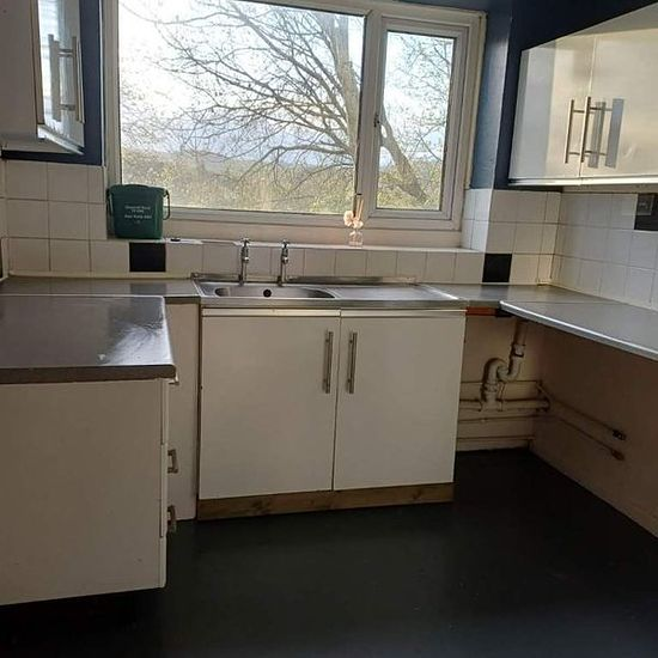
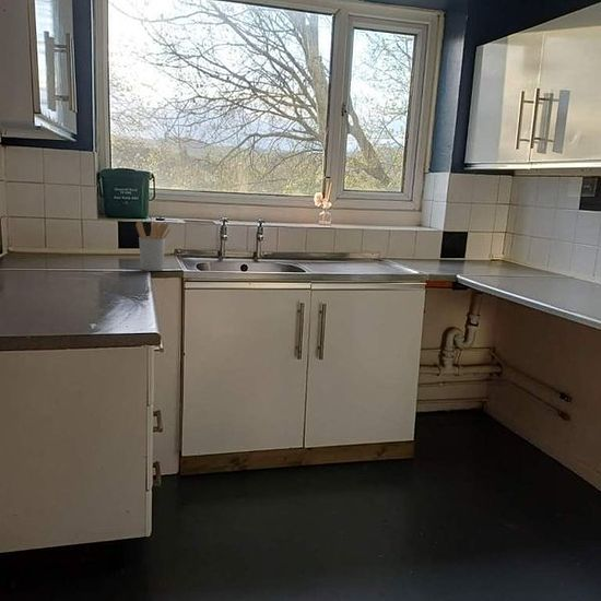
+ utensil holder (154, 245)
